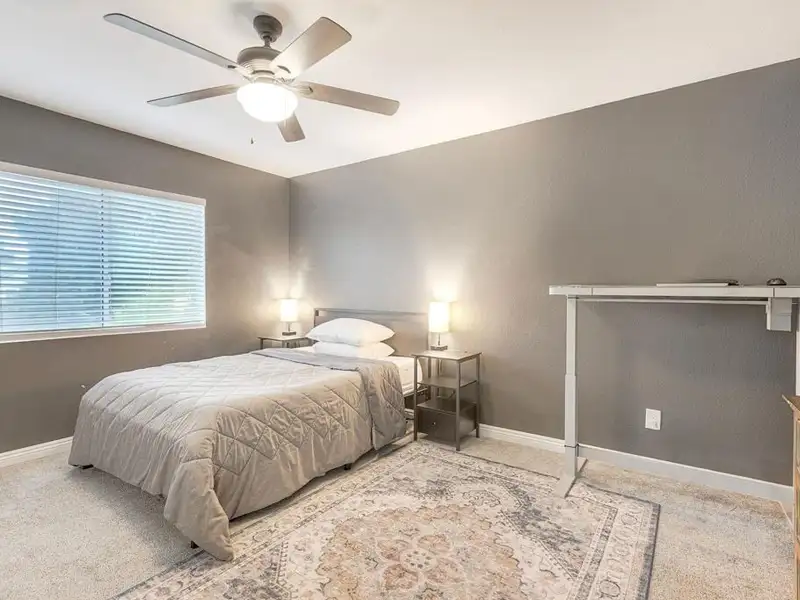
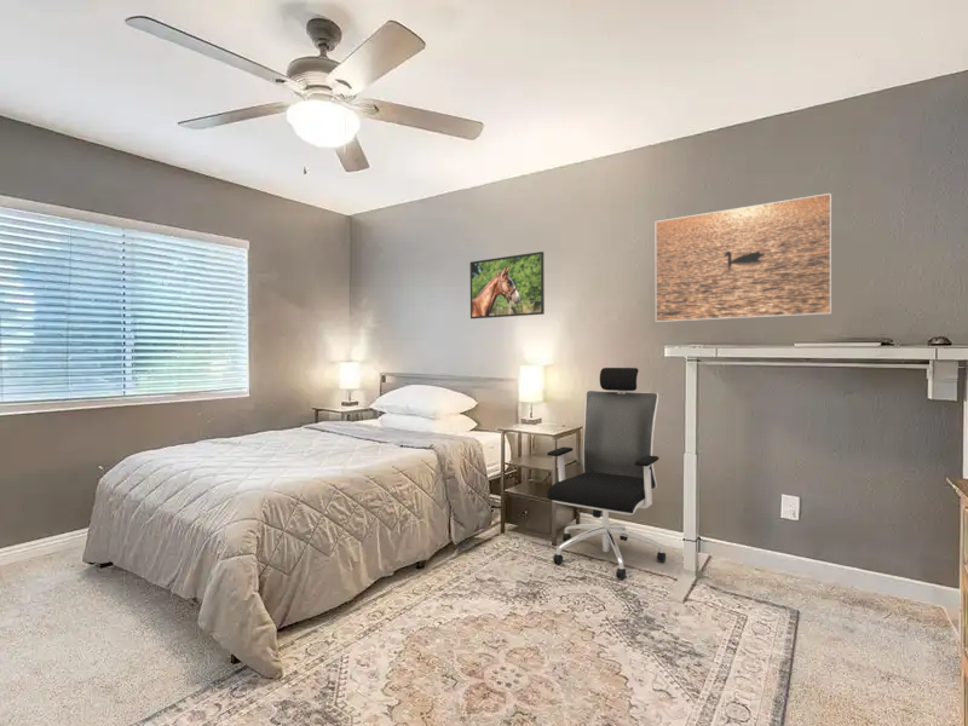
+ office chair (606, 461)
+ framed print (736, 263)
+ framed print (505, 287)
